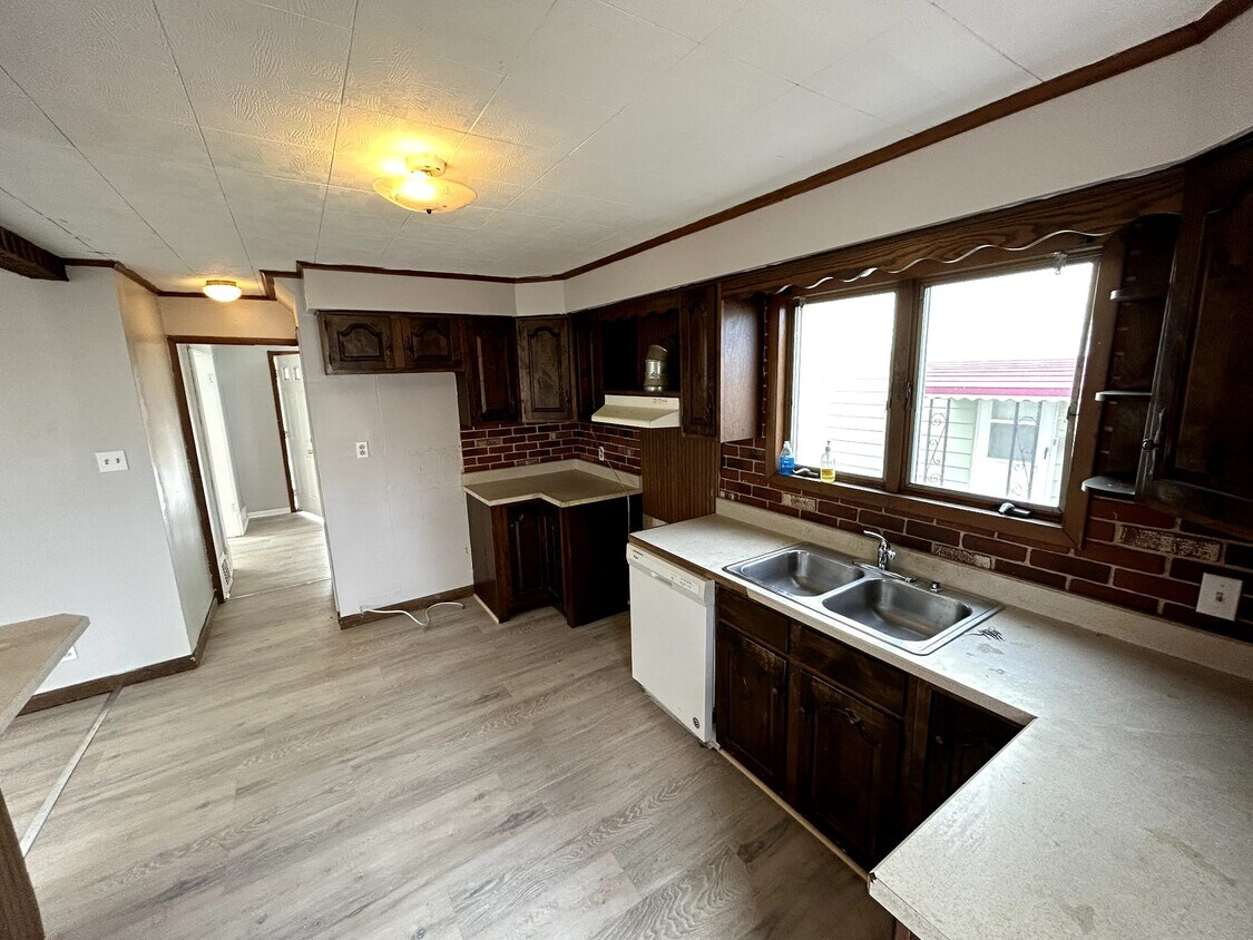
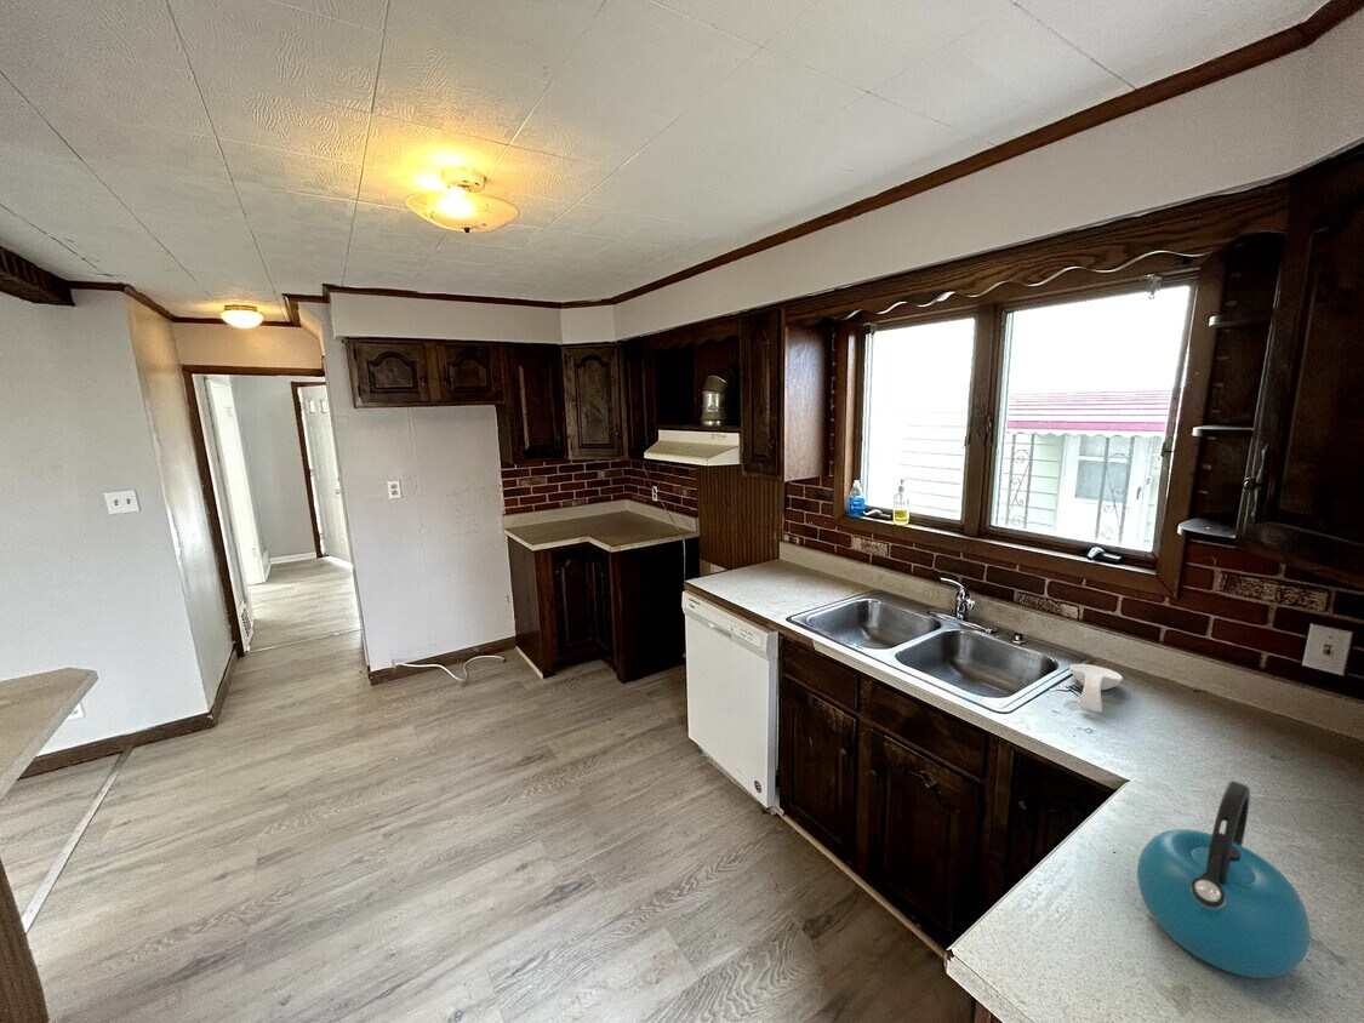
+ kettle (1220, 869)
+ spoon rest (1094, 680)
